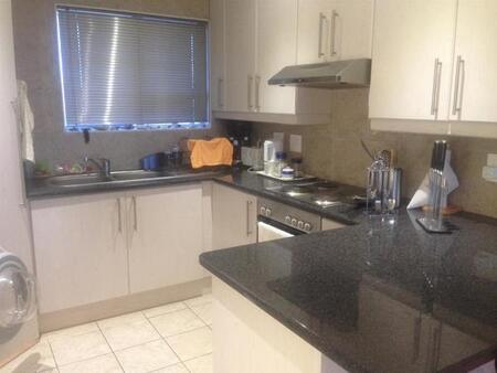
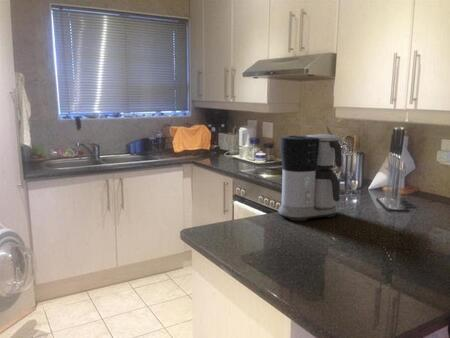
+ coffee maker (312, 176)
